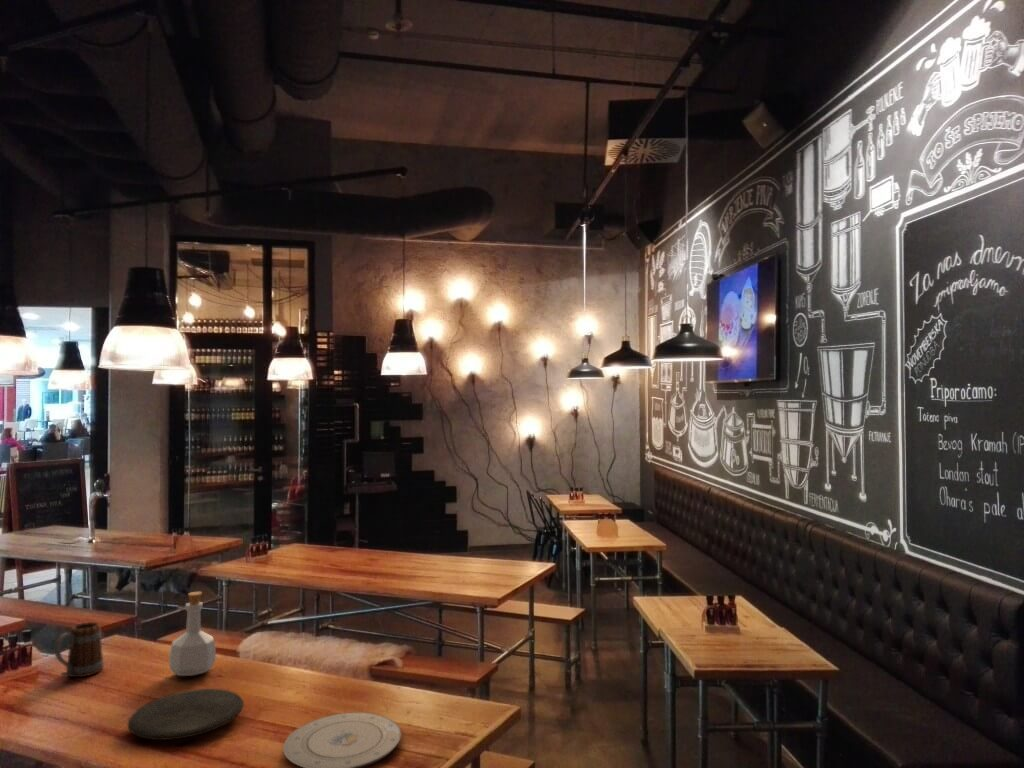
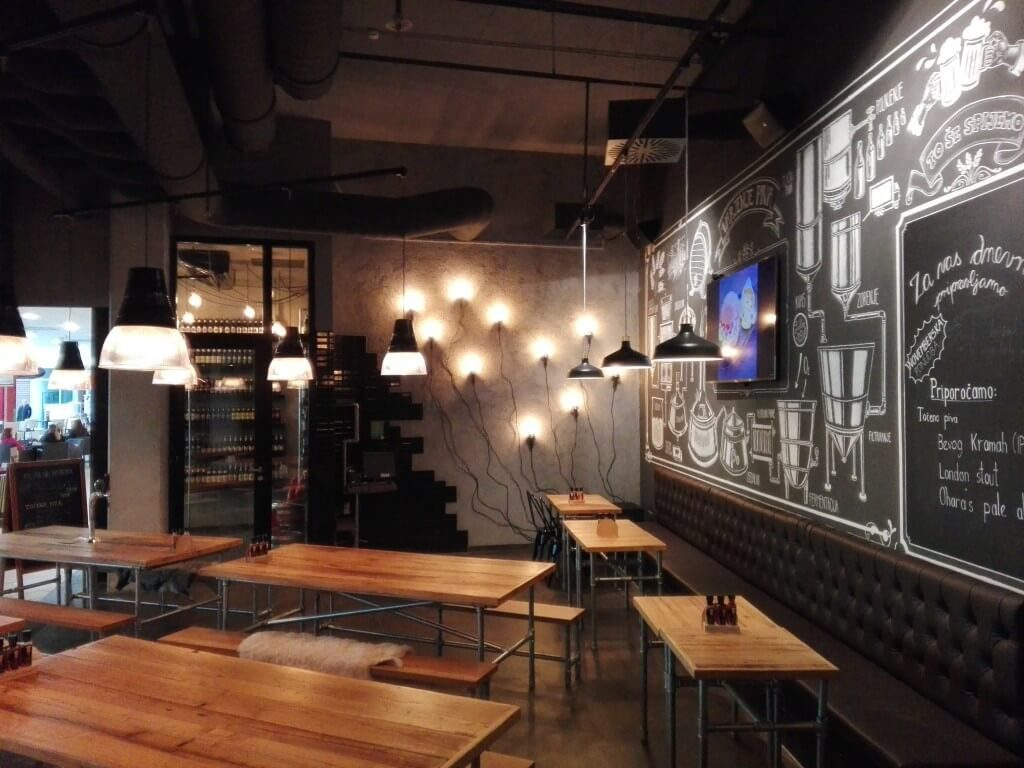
- plate (343, 741)
- beer mug (78, 651)
- bottle (192, 633)
- plate (187, 716)
